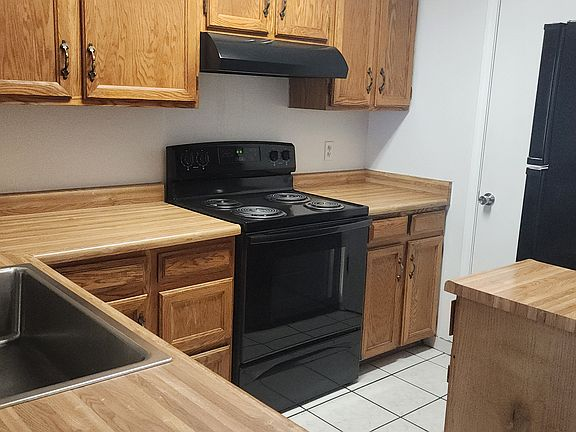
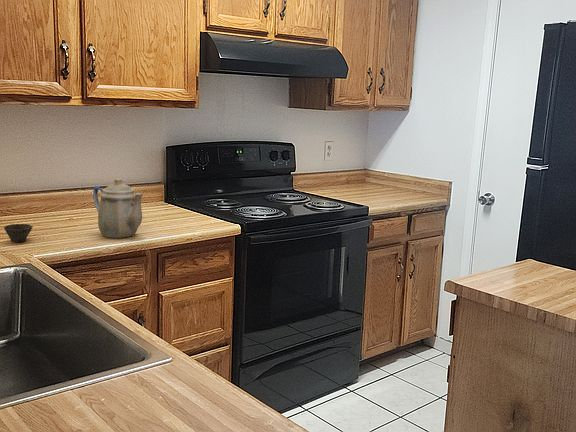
+ teapot (118, 206)
+ cup (20, 233)
